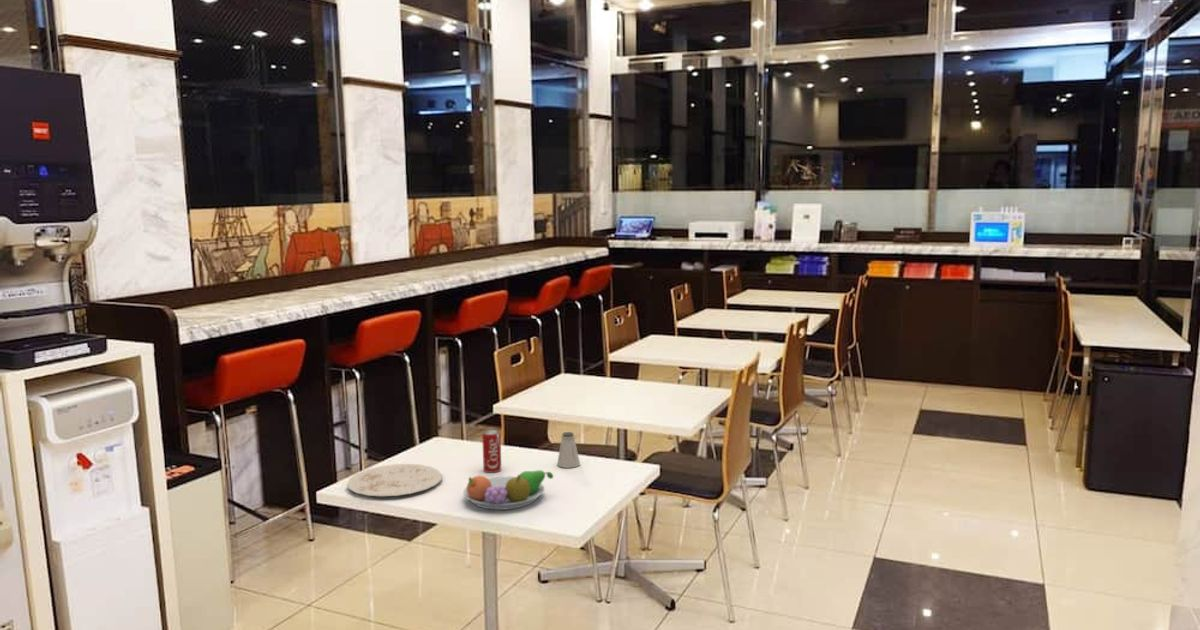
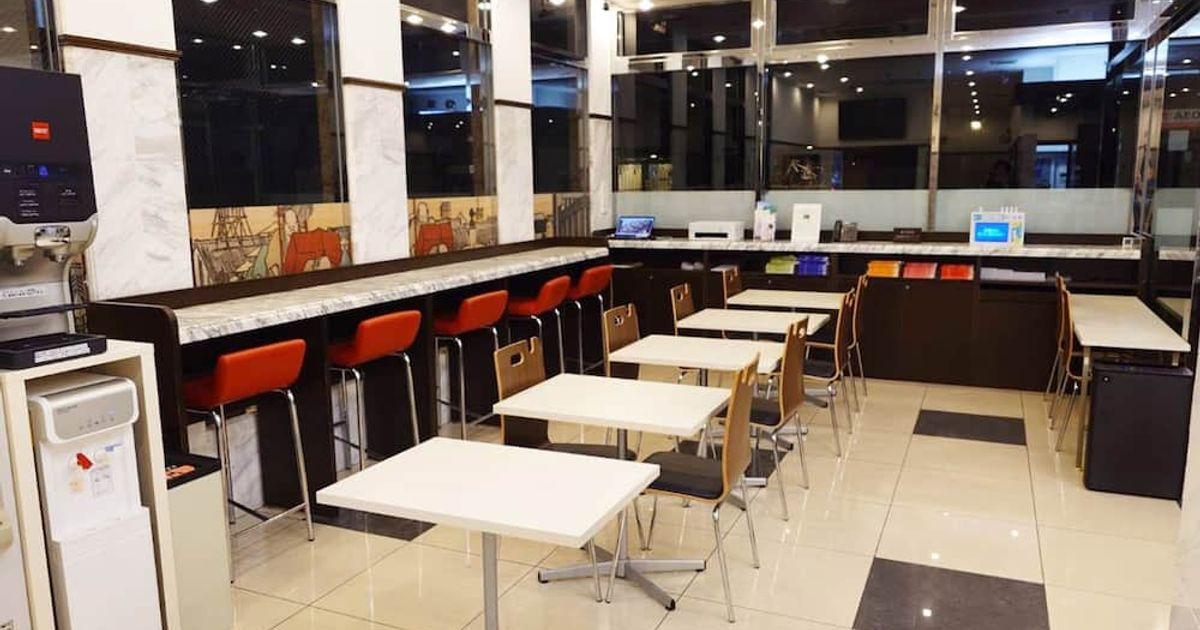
- beverage can (491, 450)
- fruit bowl (507, 482)
- plate (395, 480)
- saltshaker (568, 448)
